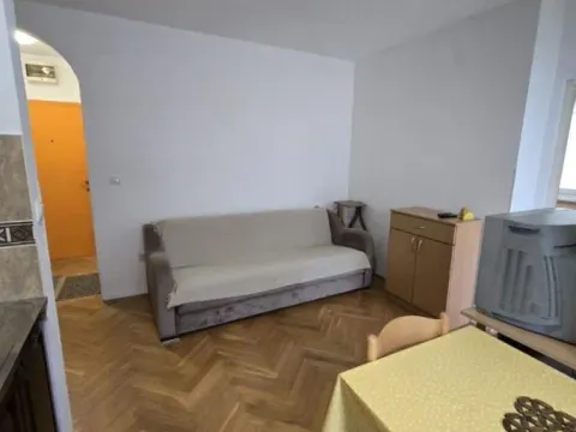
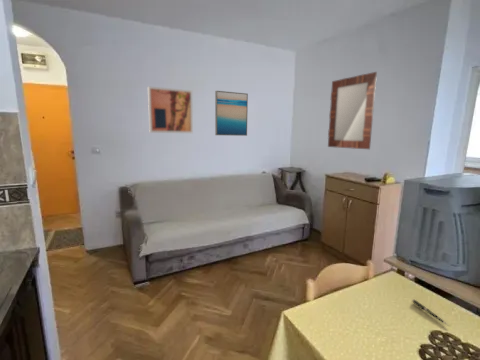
+ wall art (171, 111)
+ pen (429, 311)
+ wall art (231, 114)
+ home mirror (349, 113)
